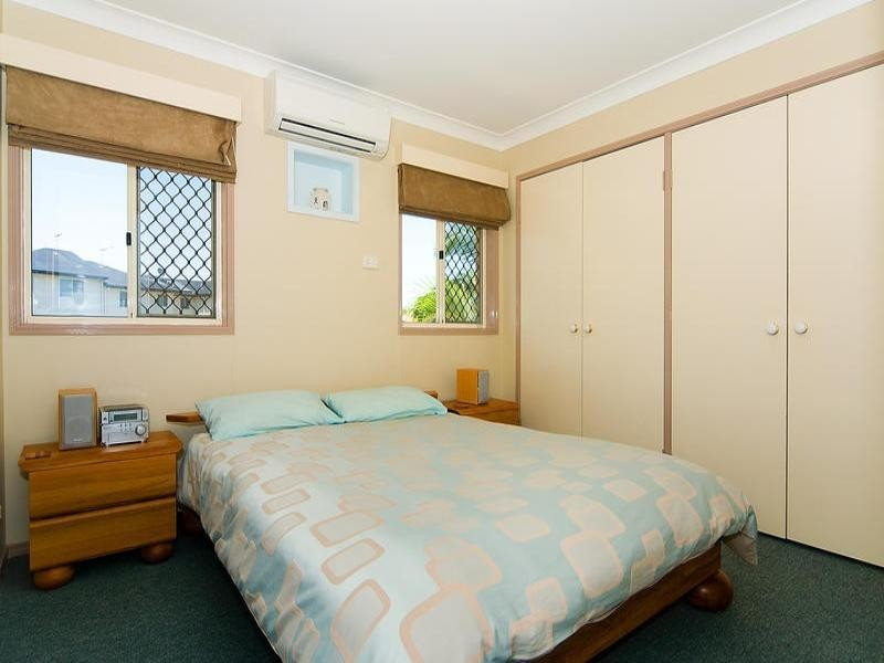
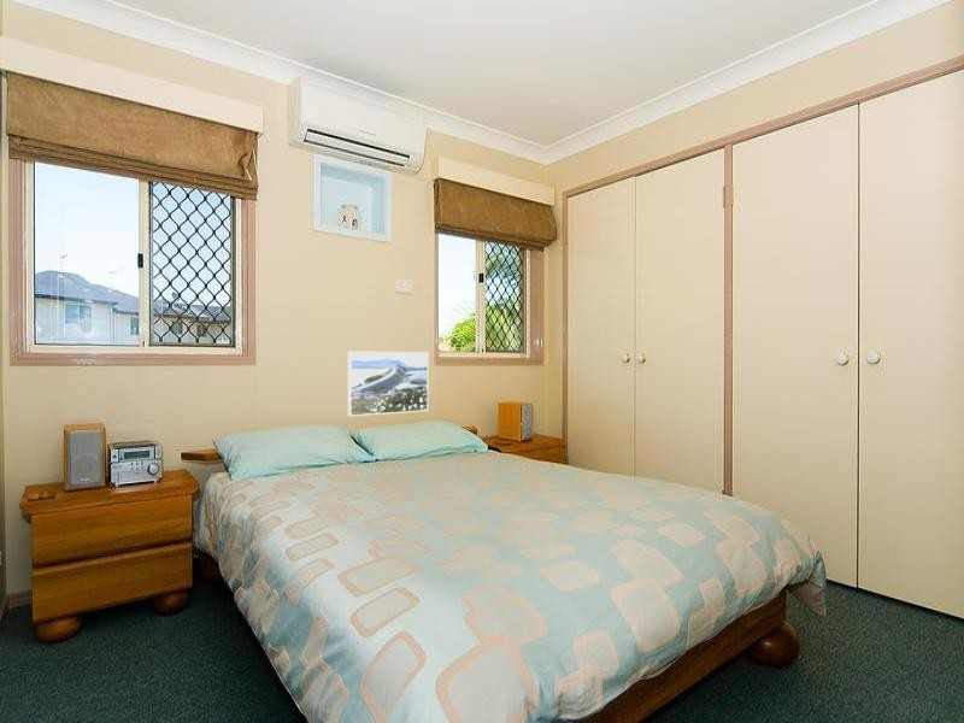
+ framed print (389, 382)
